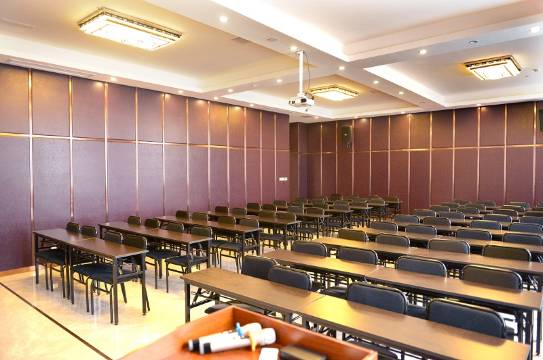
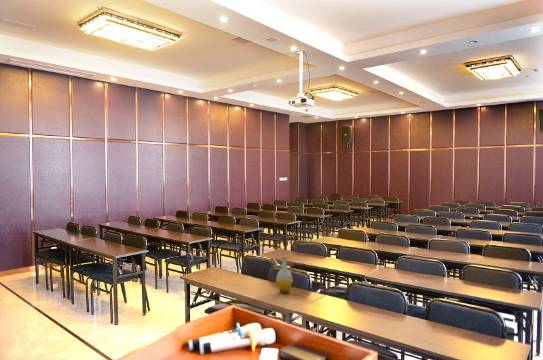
+ bottle (284, 274)
